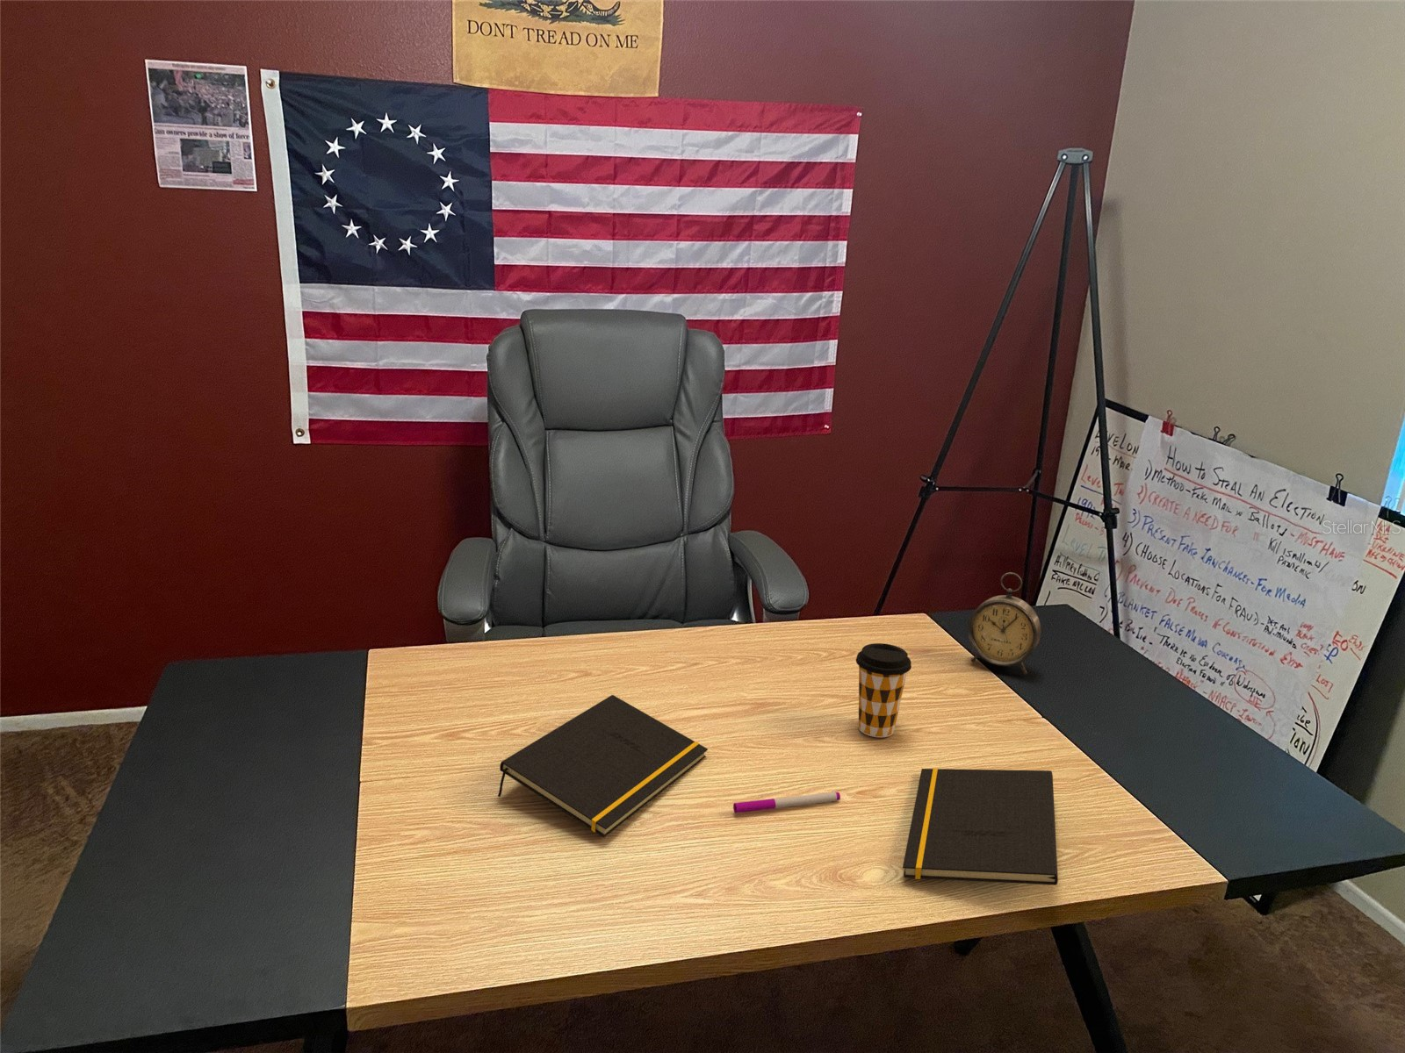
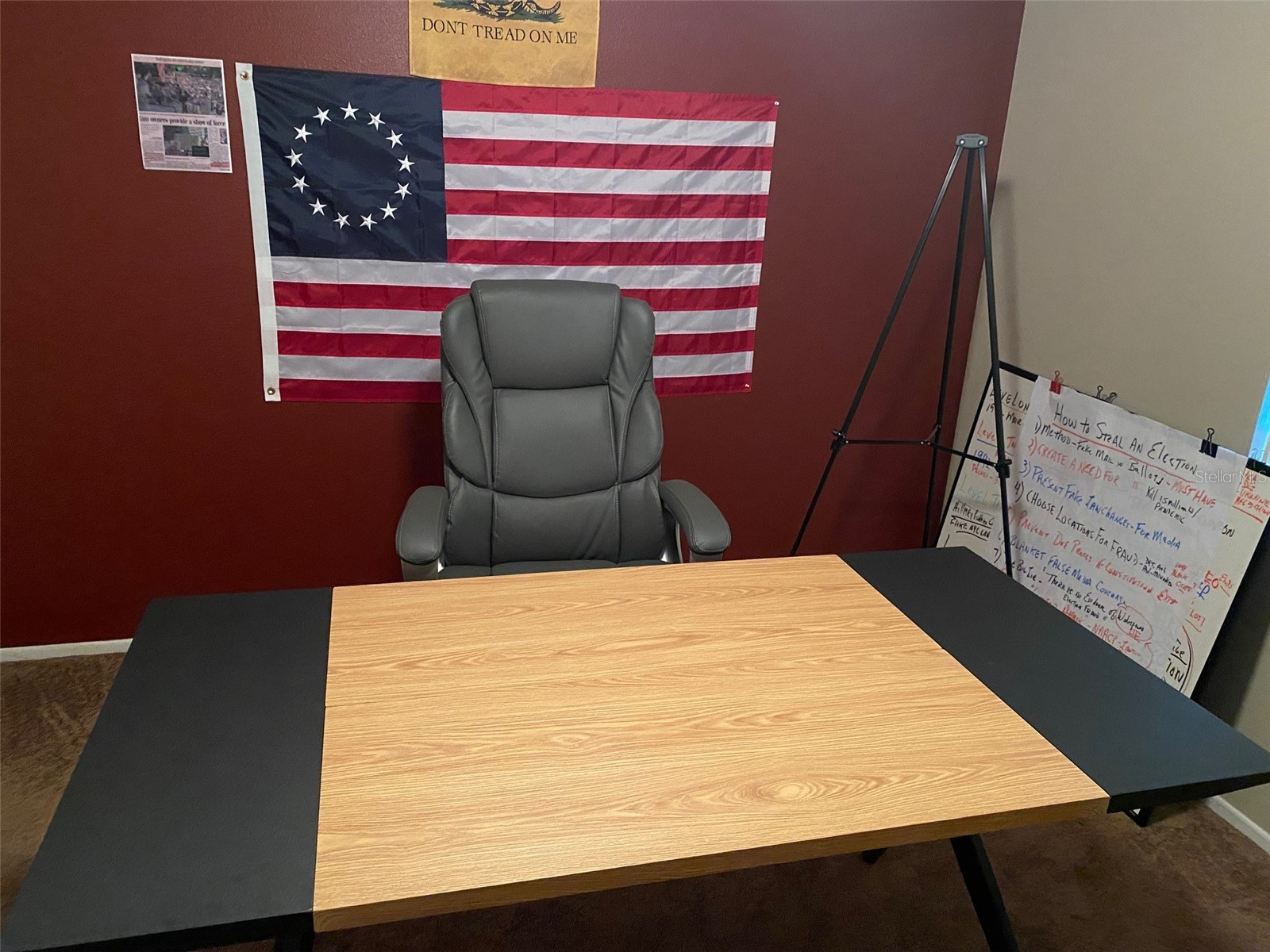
- notepad (981, 821)
- coffee cup (880, 690)
- notepad (607, 759)
- alarm clock (1007, 619)
- pen (787, 801)
